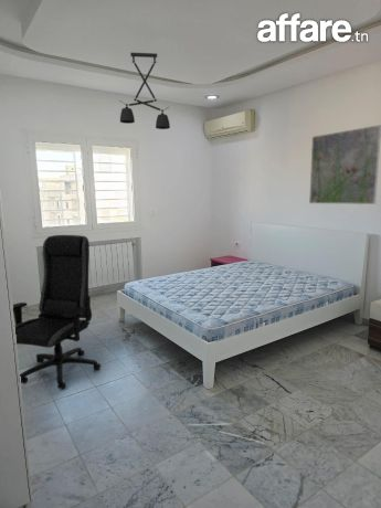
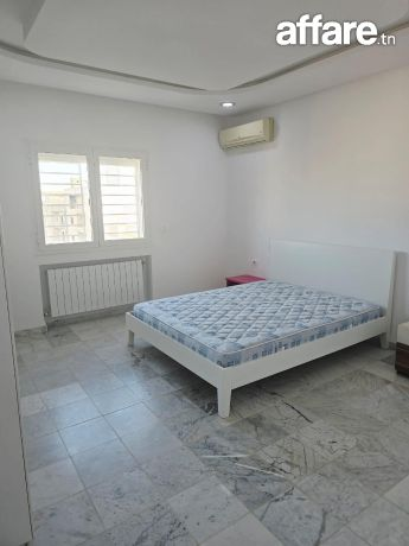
- office chair (54, 307)
- ceiling light fixture (141, 88)
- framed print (341, 168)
